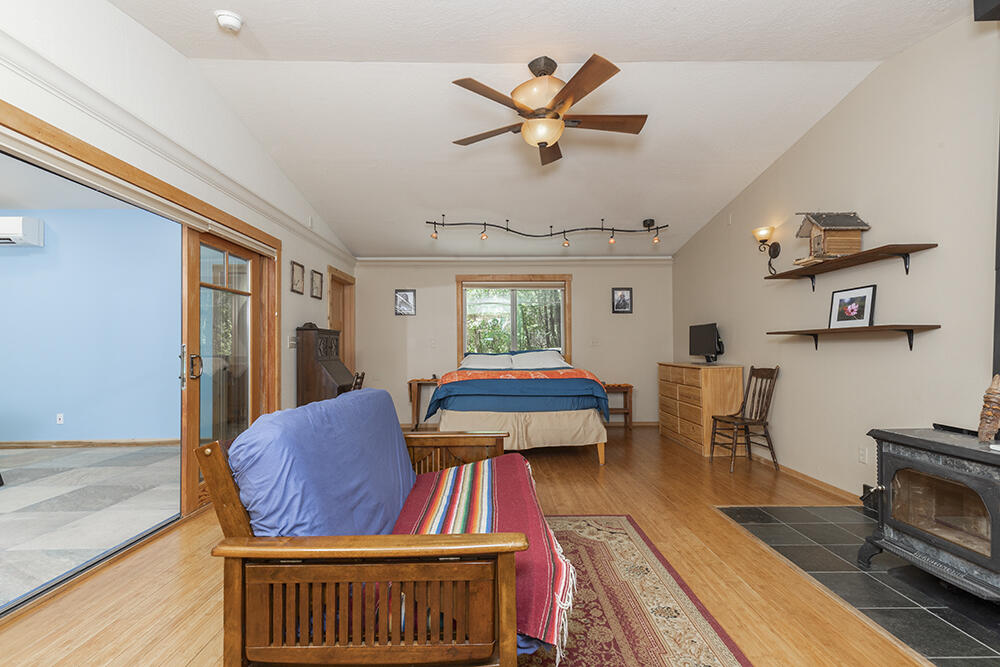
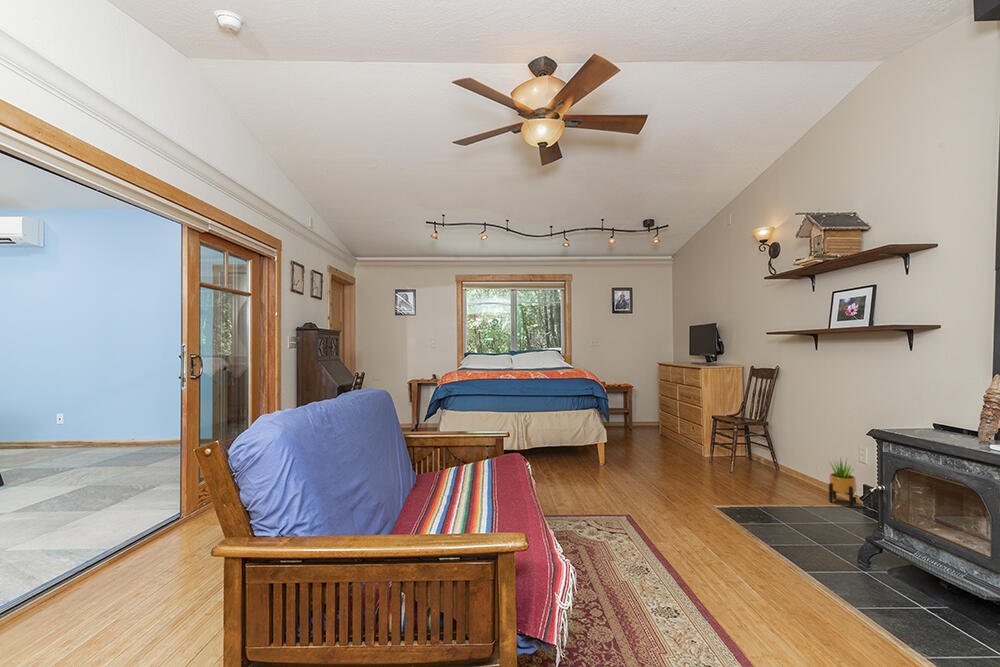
+ potted plant (842, 479)
